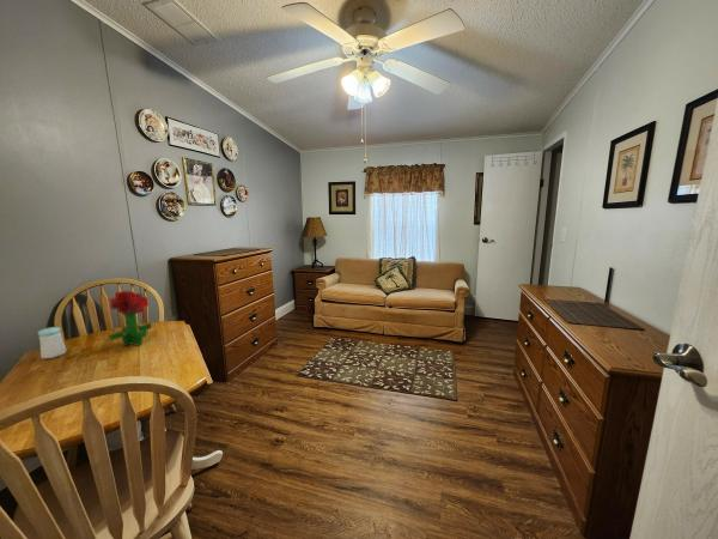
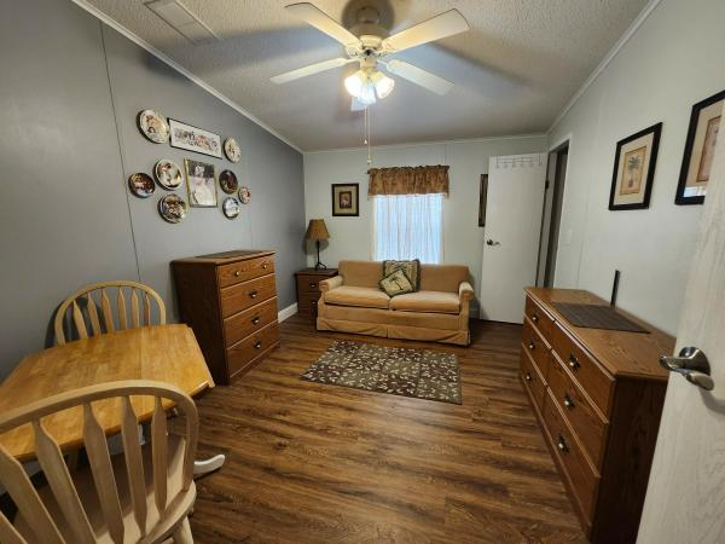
- plant (132, 317)
- salt shaker (51, 341)
